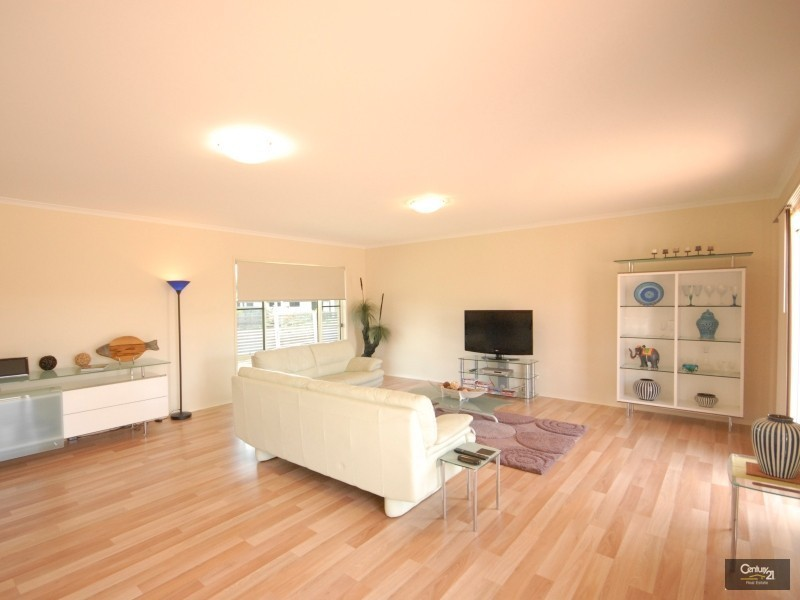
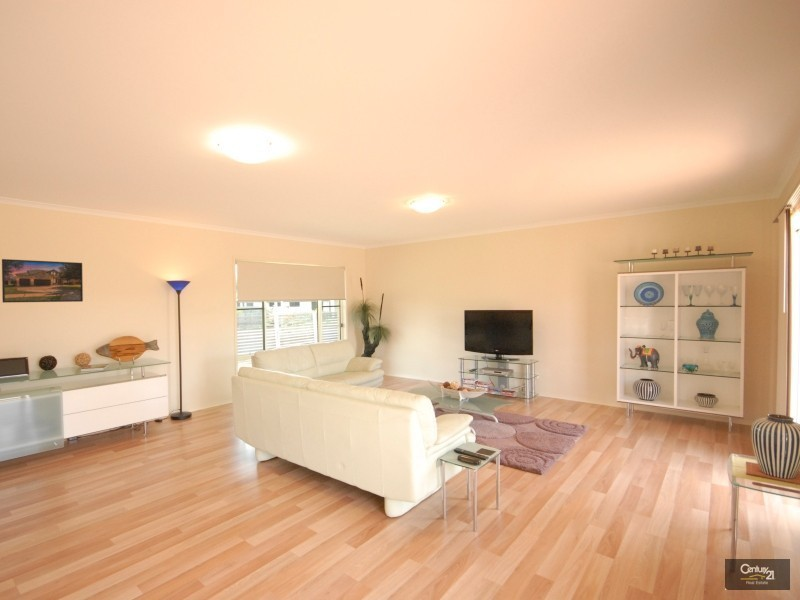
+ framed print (44, 281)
